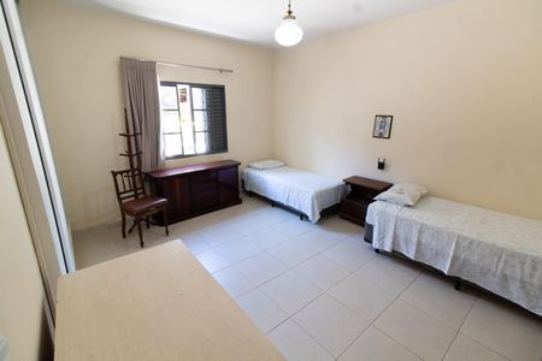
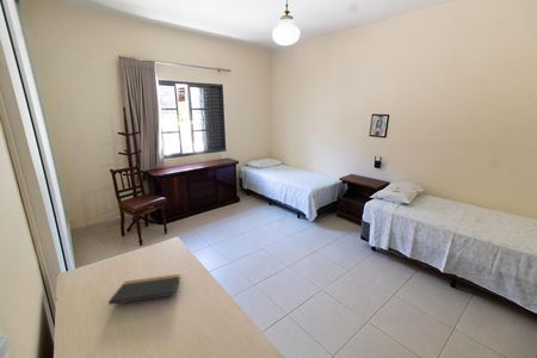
+ notepad (147, 288)
